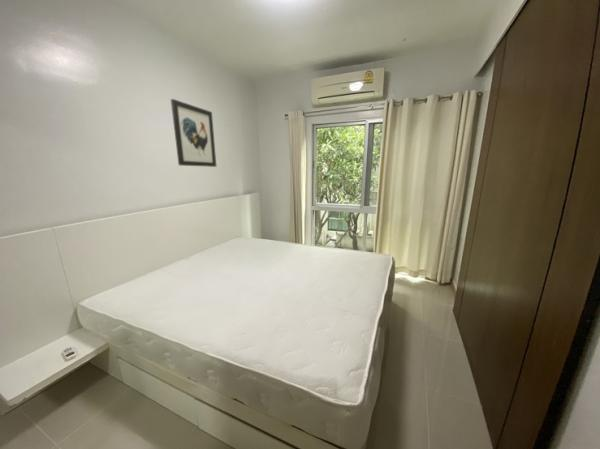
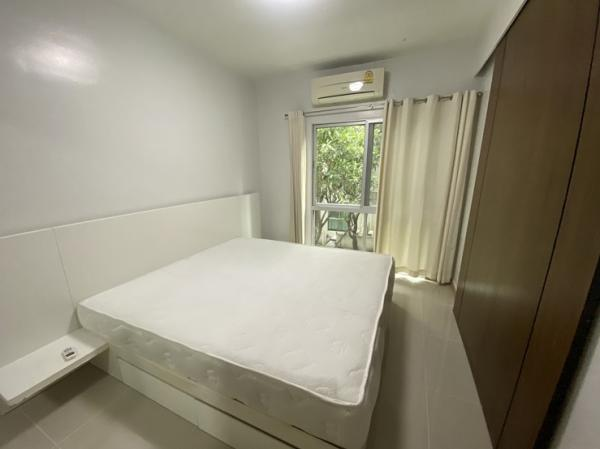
- wall art (196, 137)
